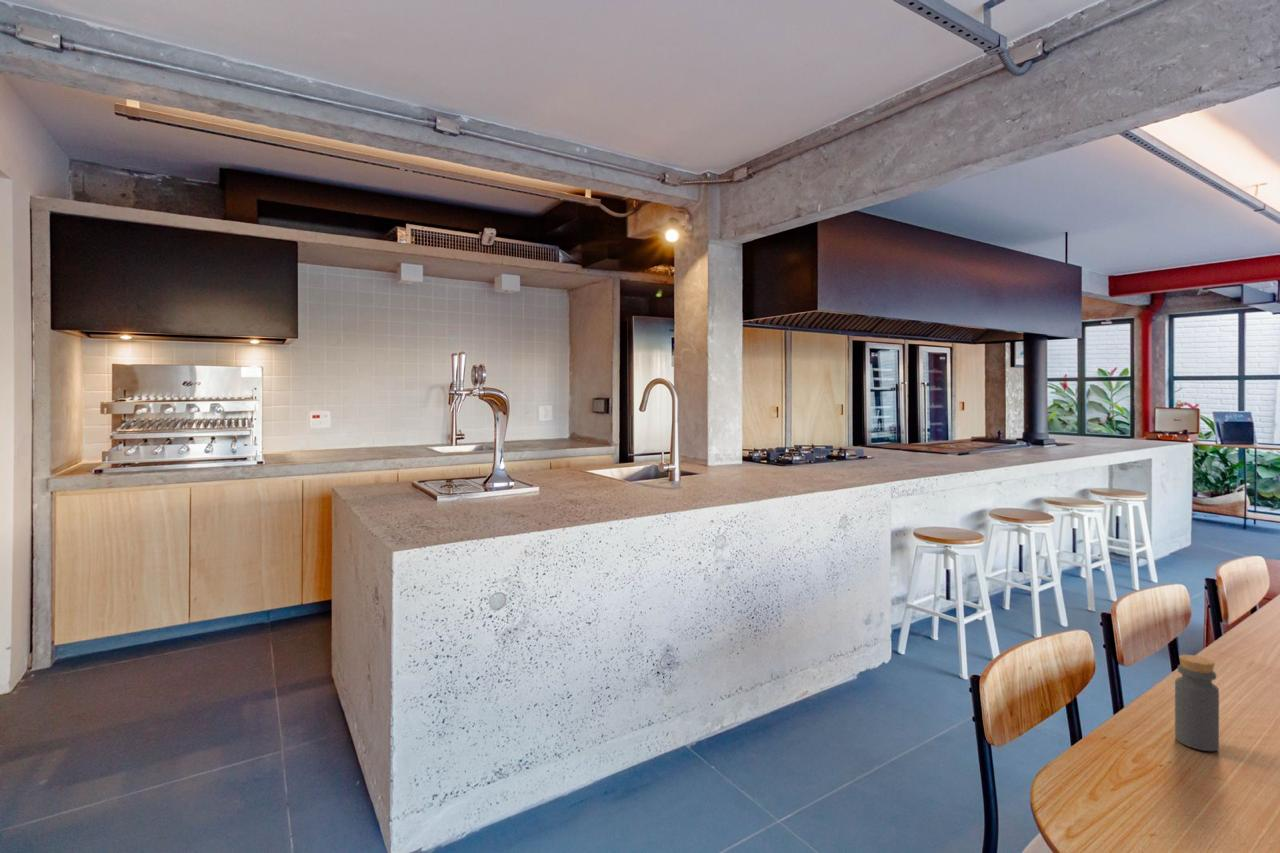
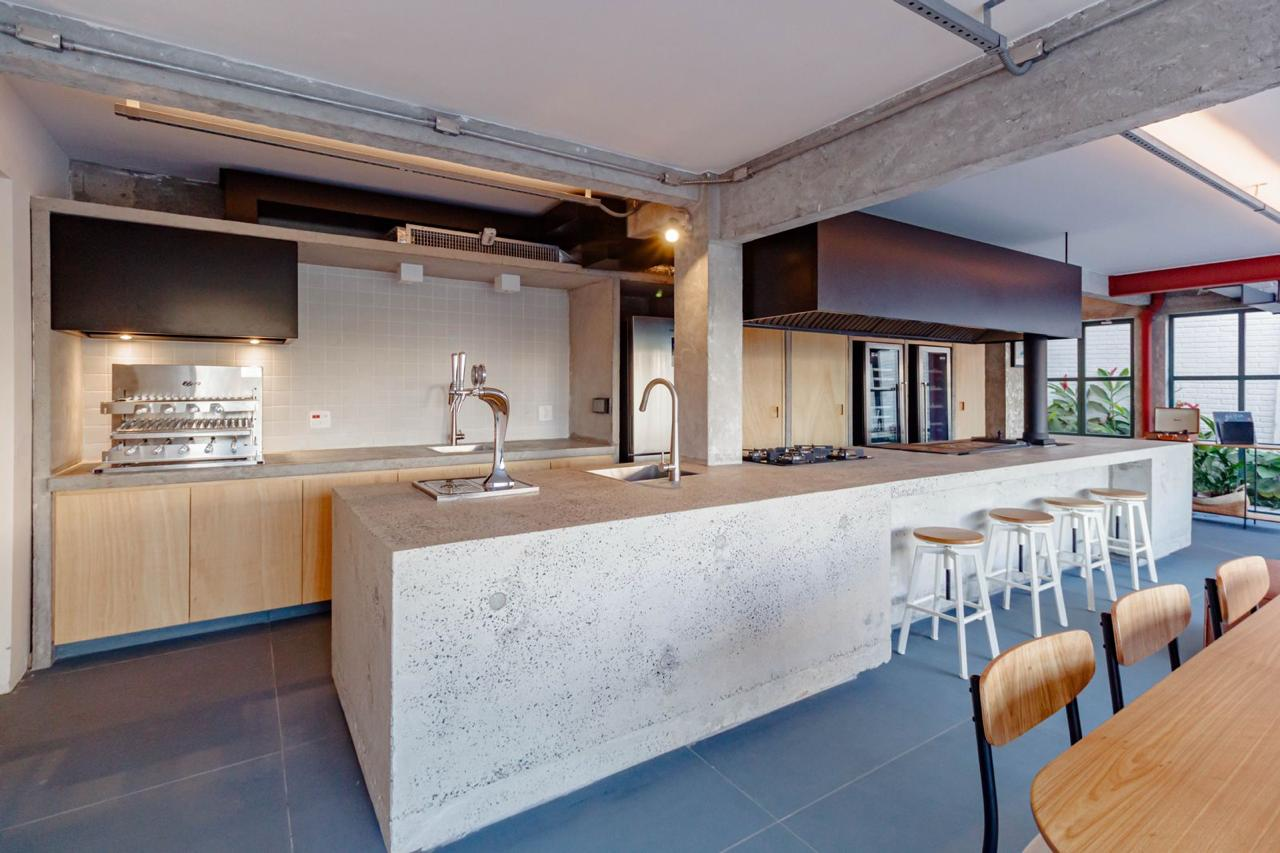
- bottle (1196, 701)
